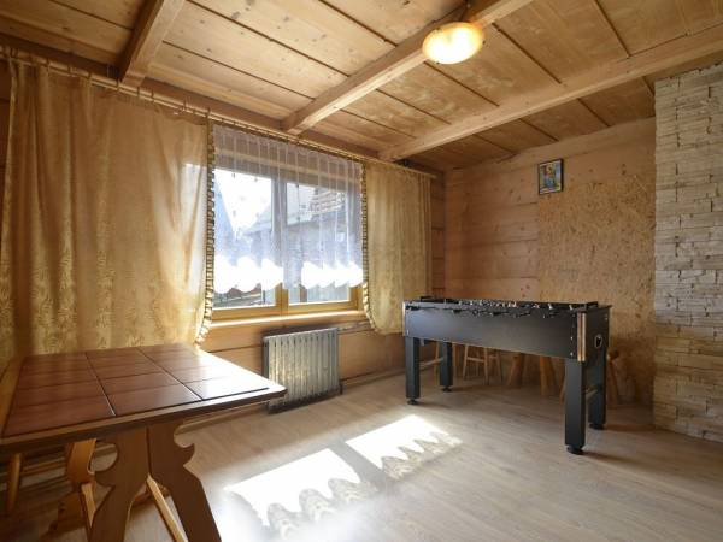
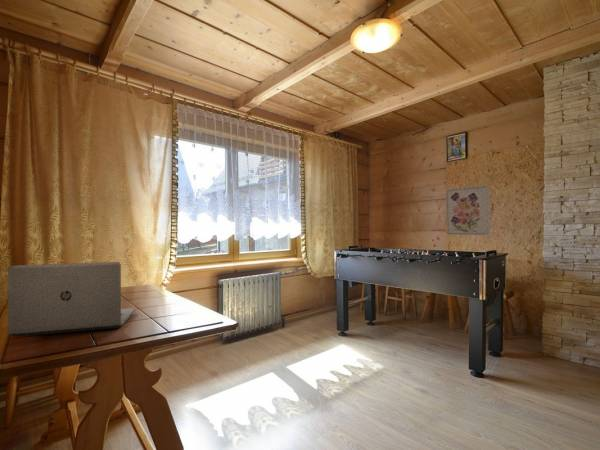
+ wall art (467, 211)
+ laptop (80, 292)
